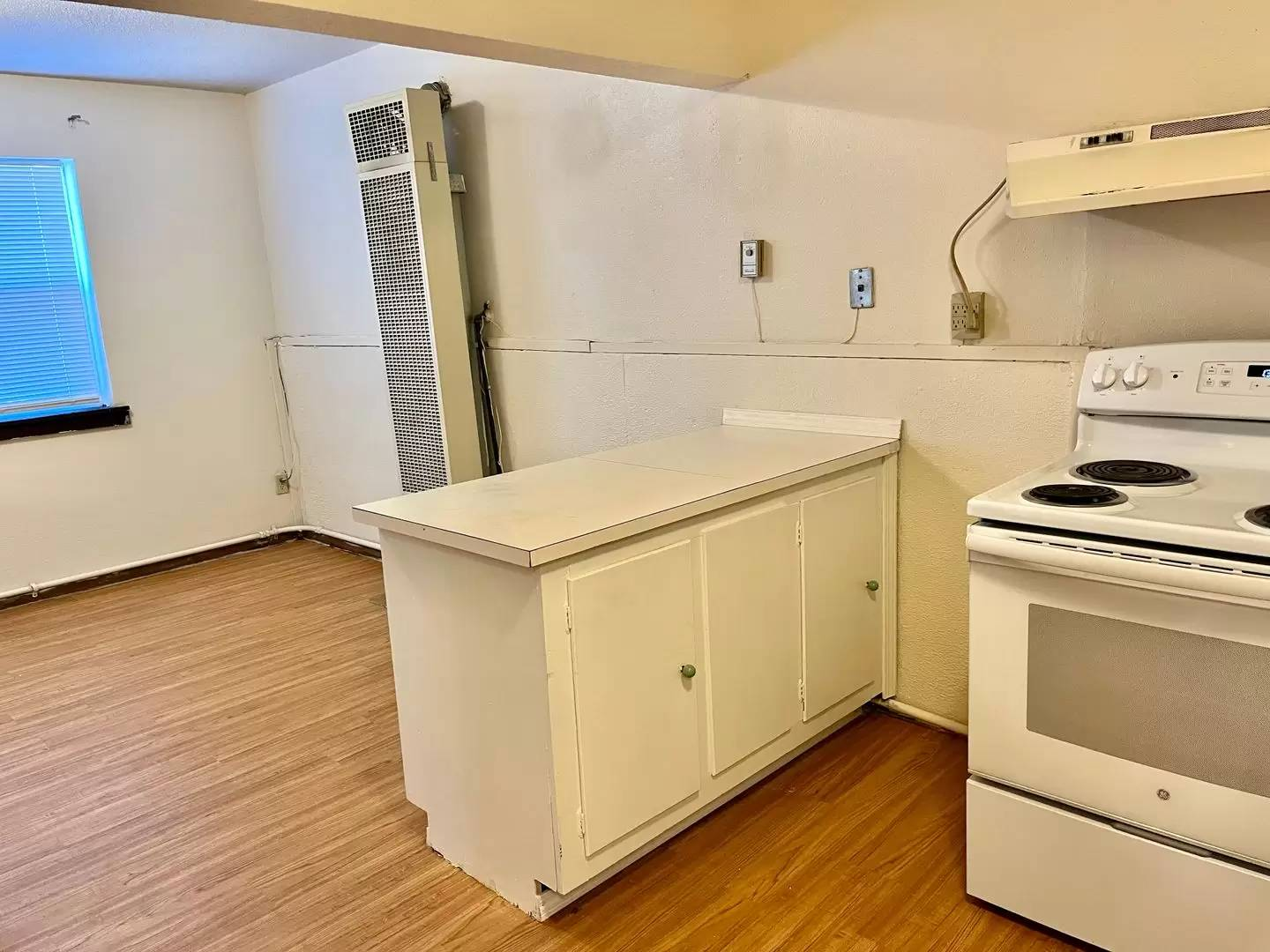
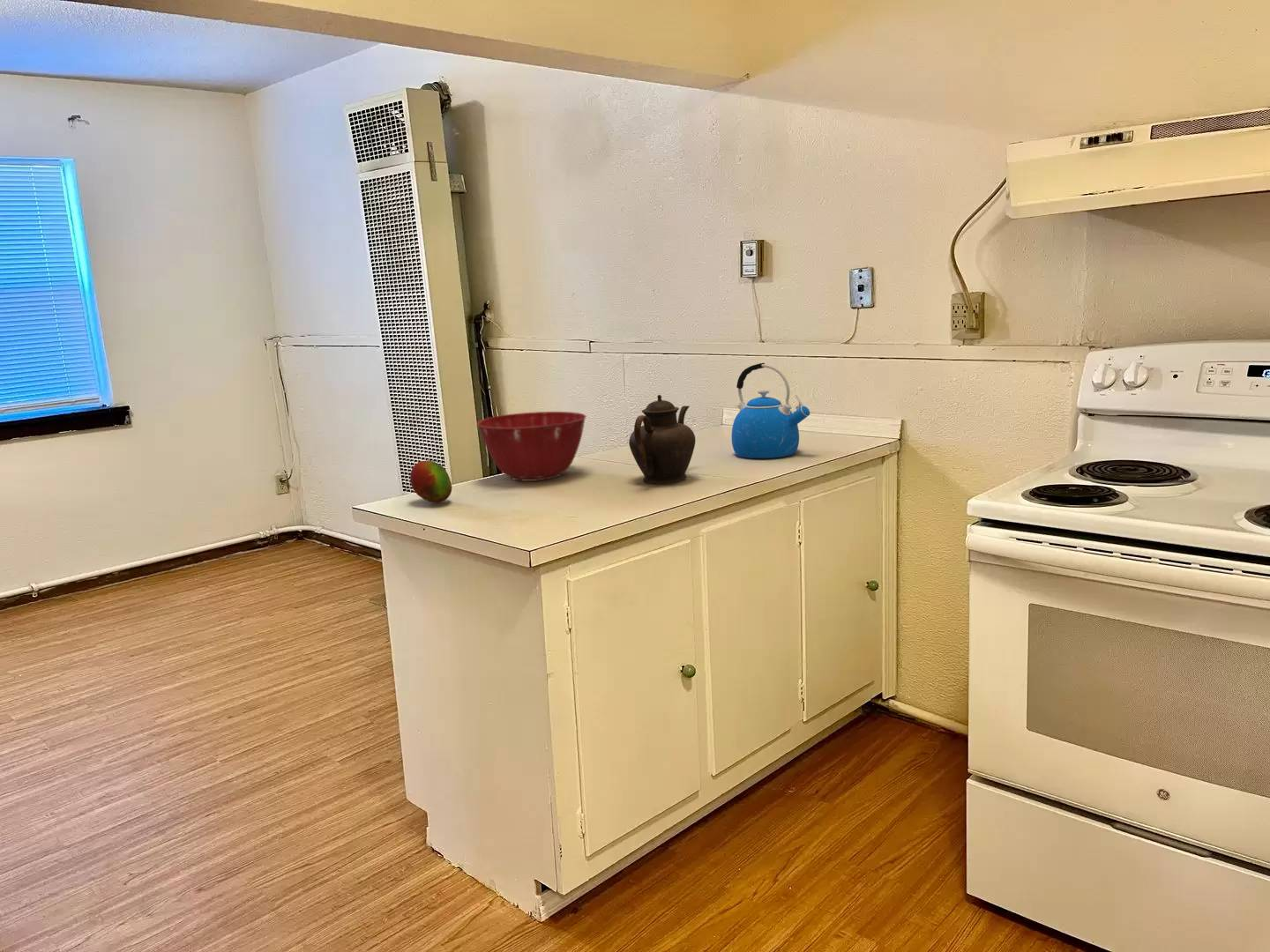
+ kettle (771, 408)
+ mixing bowl (534, 447)
+ teapot (665, 436)
+ fruit (432, 481)
